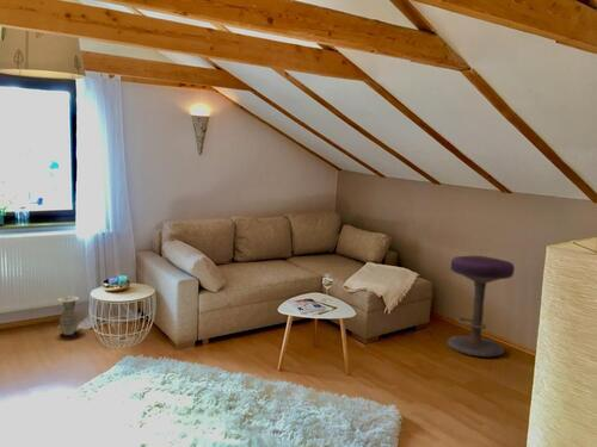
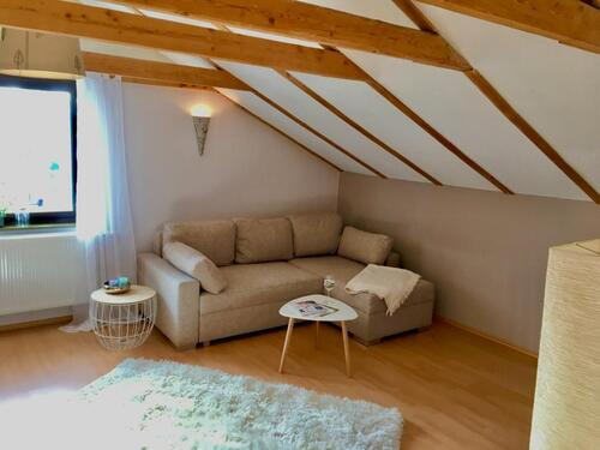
- stool (479, 302)
- ceramic jug (68, 316)
